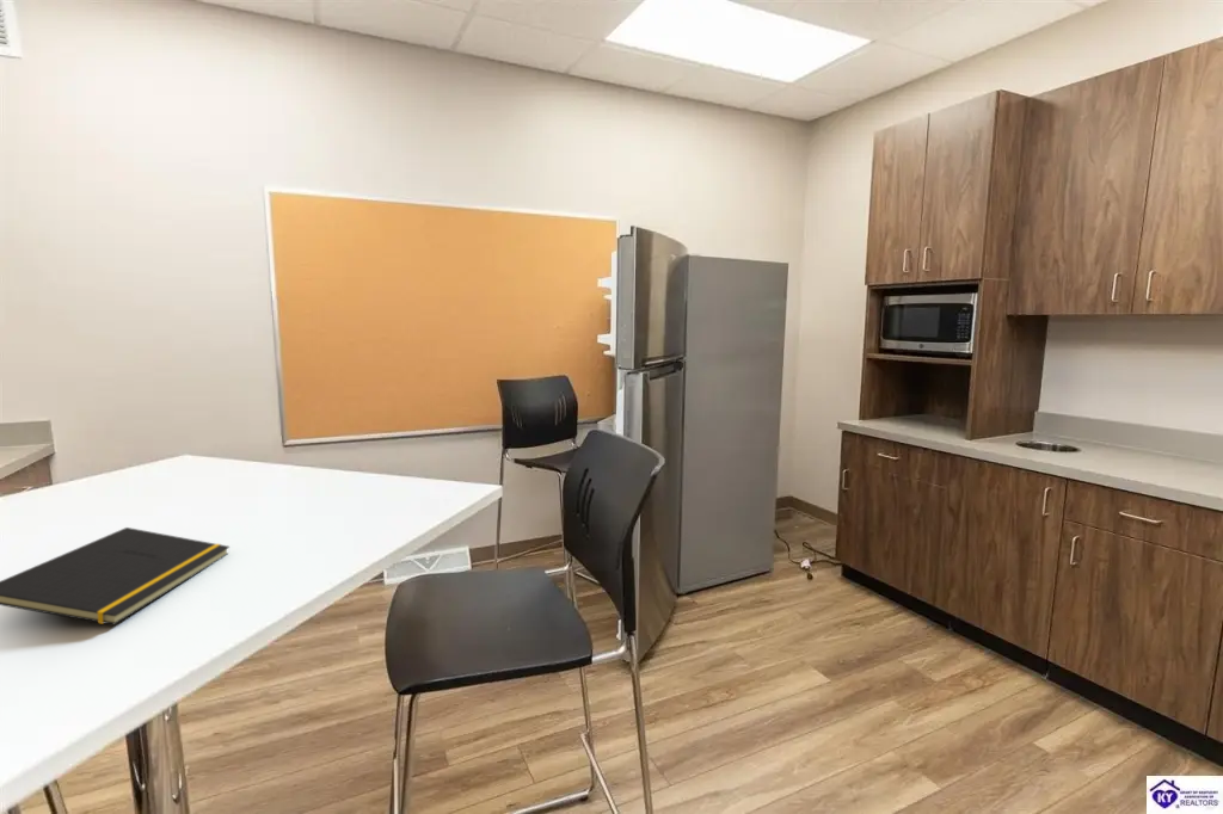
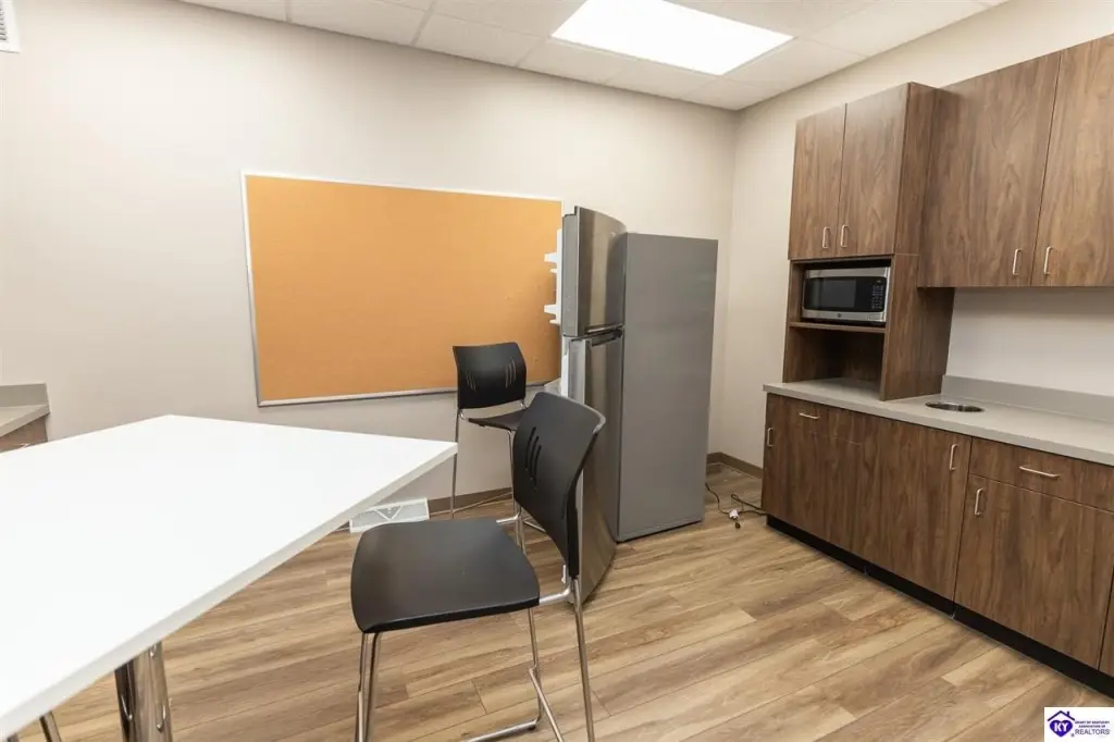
- notepad (121, 569)
